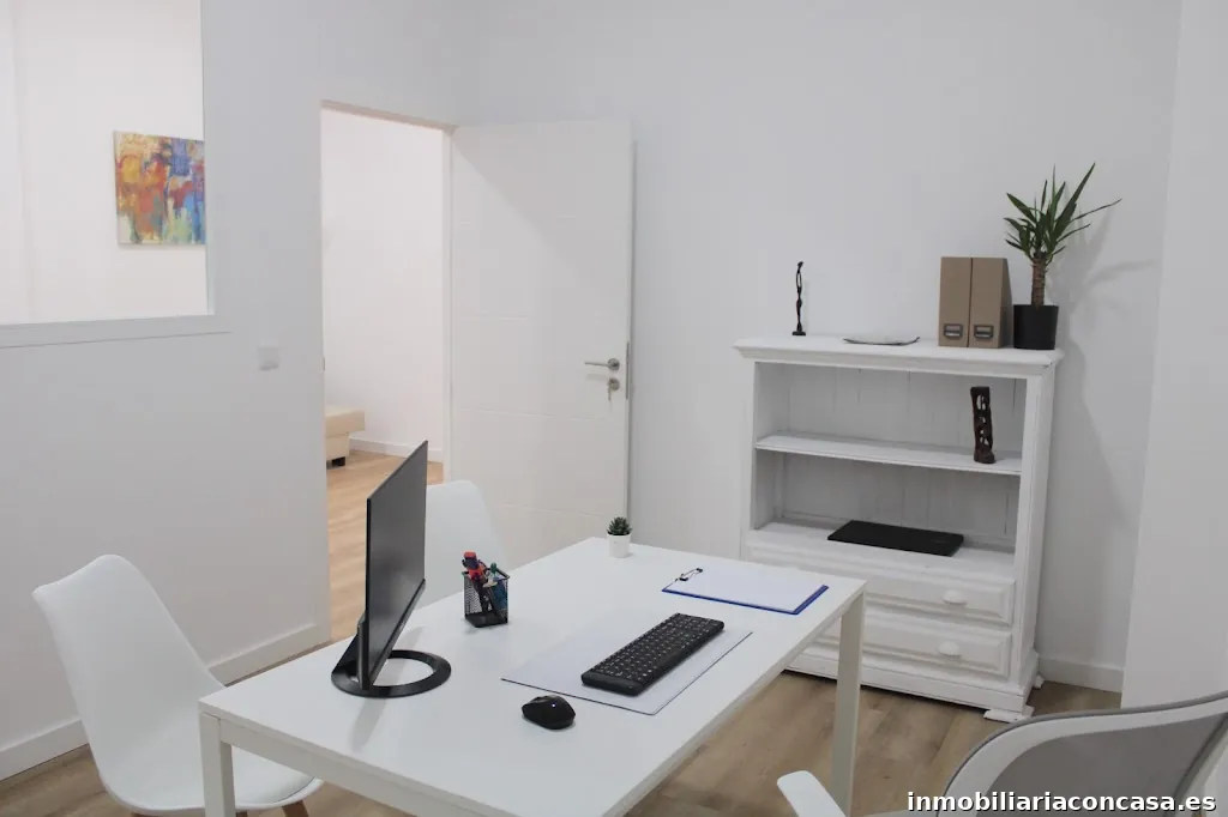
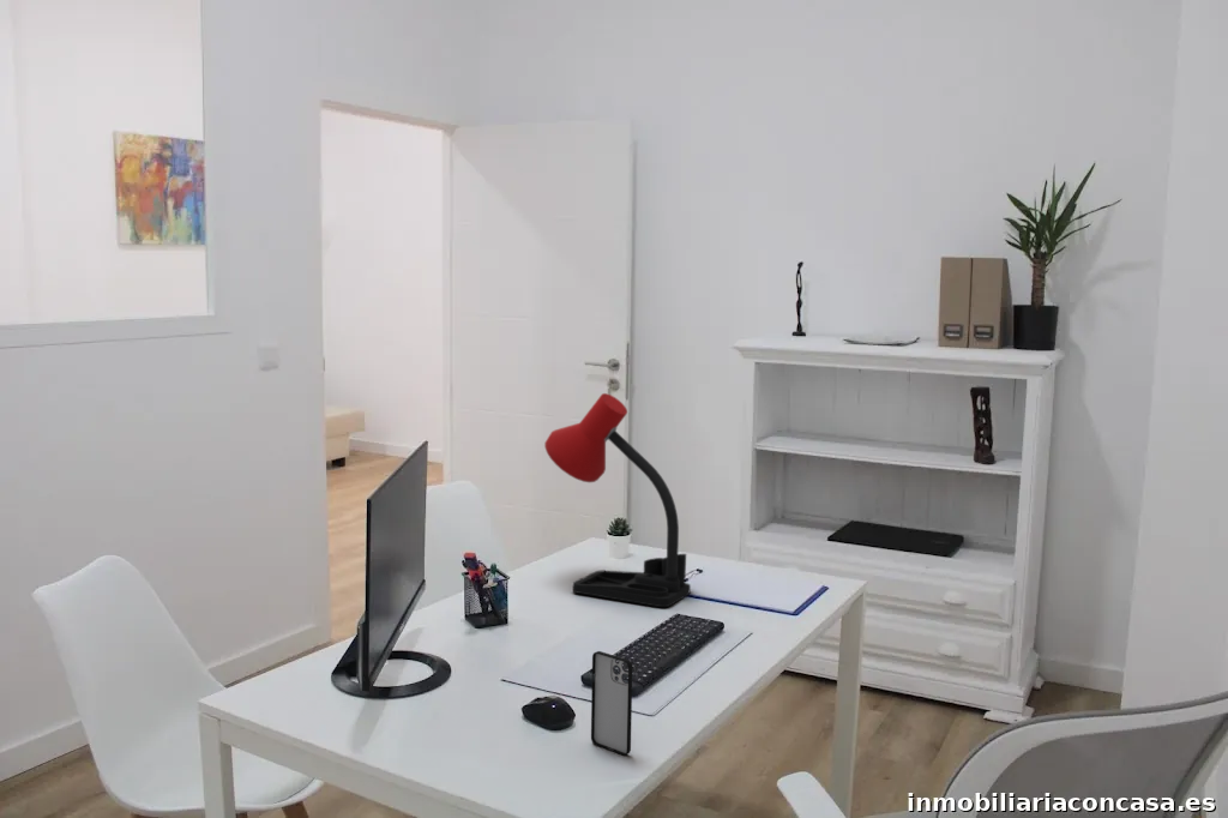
+ smartphone (612, 702)
+ desk lamp (601, 475)
